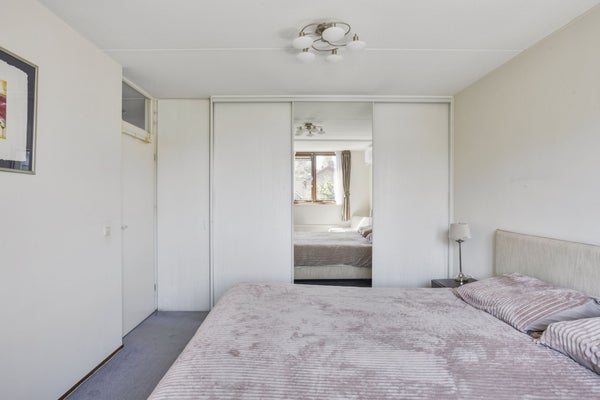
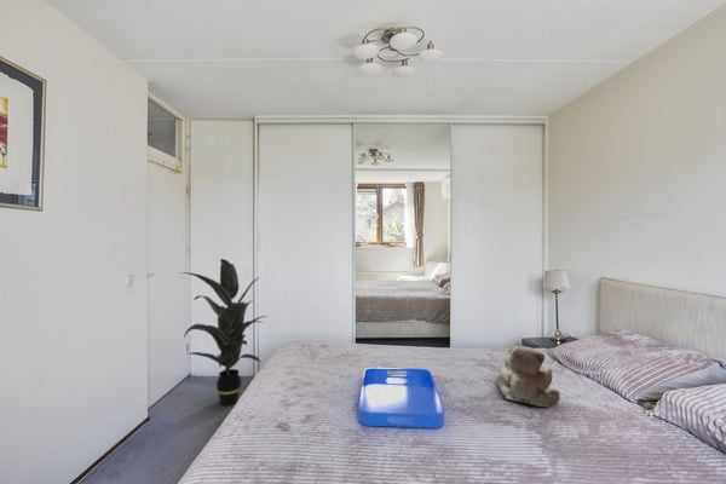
+ indoor plant (224, 330)
+ teddy bear (526, 370)
+ serving tray (398, 393)
